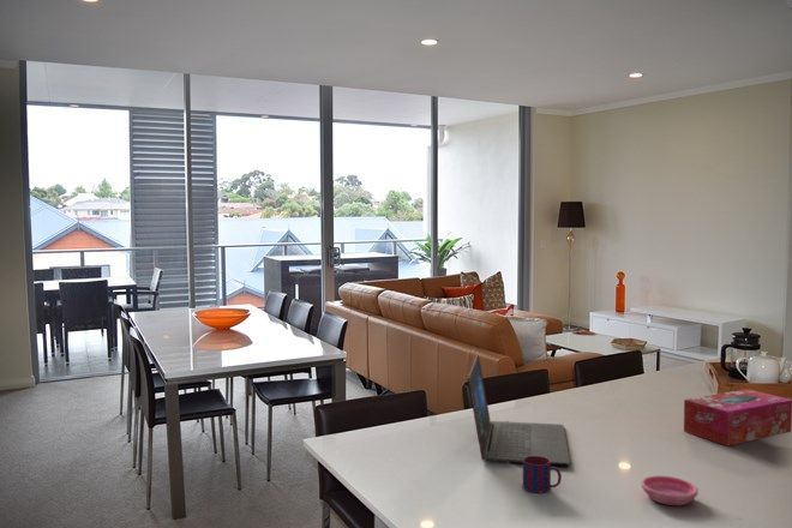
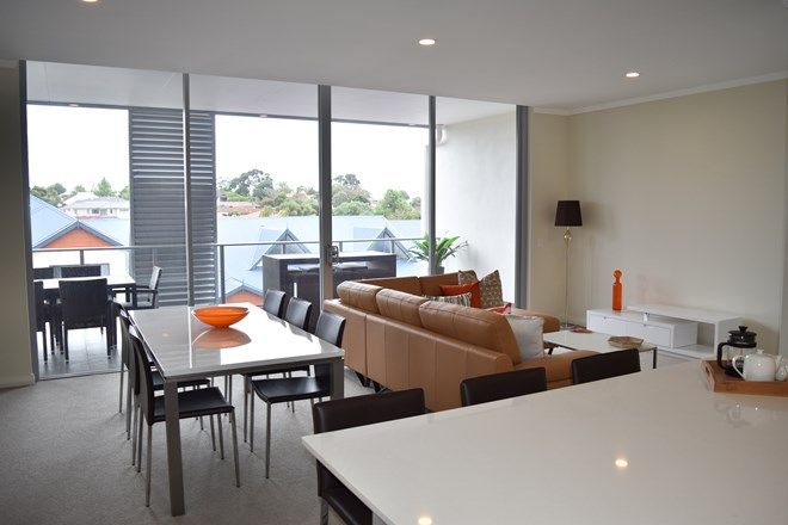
- laptop (518, 422)
- tissue box (737, 415)
- saucer (668, 491)
- mug (541, 475)
